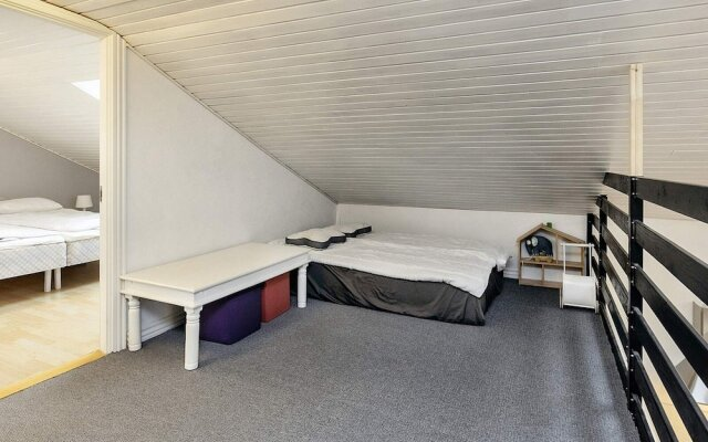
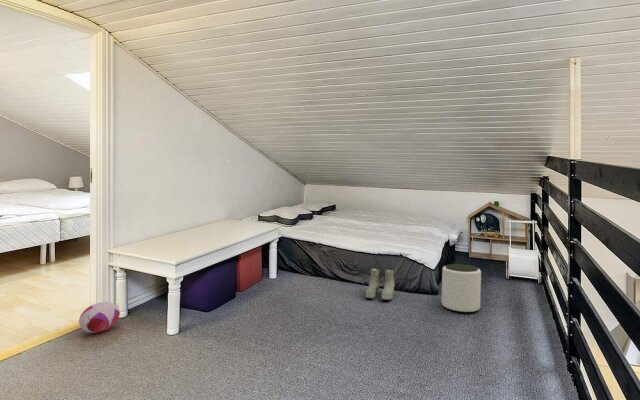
+ plush toy (100, 316)
+ plant pot (460, 287)
+ boots (378, 283)
